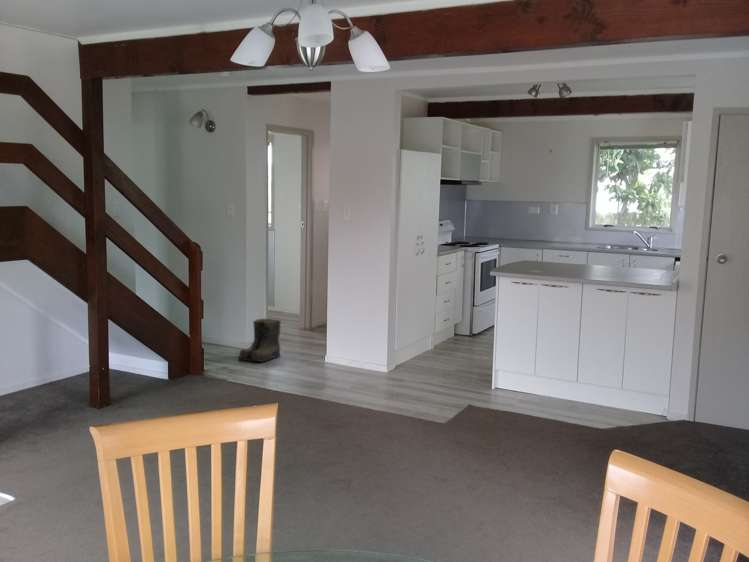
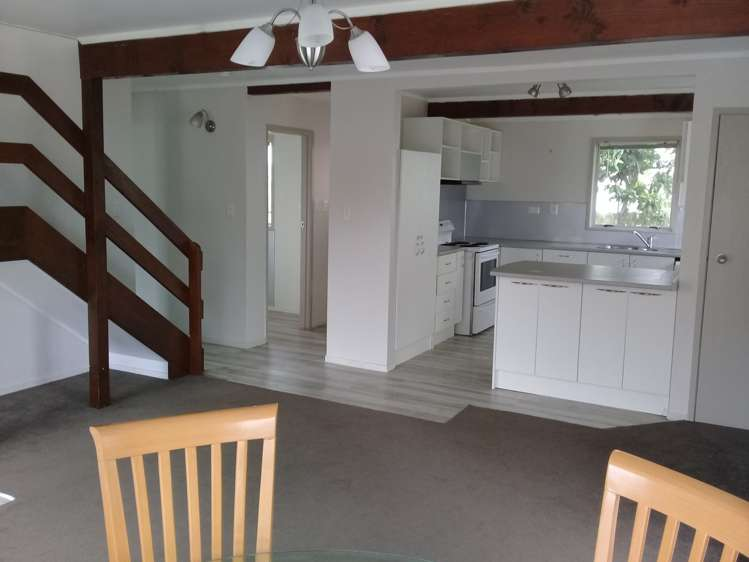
- boots (260, 339)
